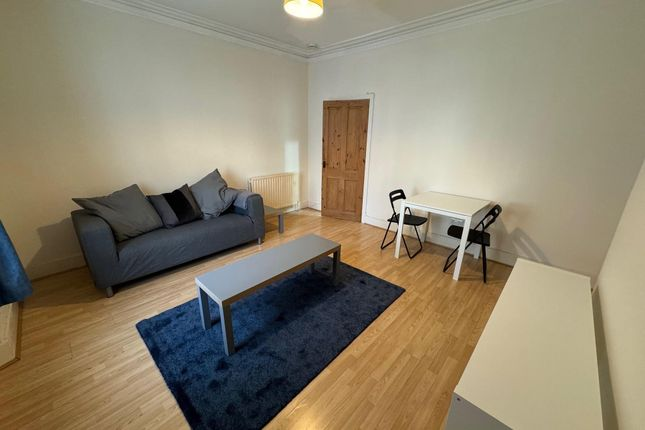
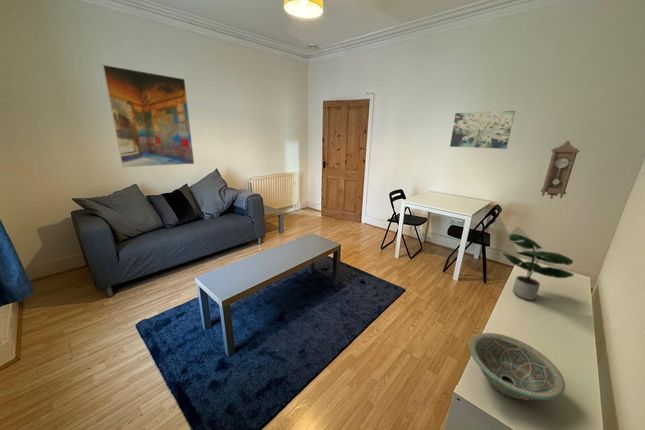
+ decorative bowl (509, 372)
+ wall art (479, 130)
+ potted plant (533, 269)
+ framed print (154, 121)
+ pendulum clock (559, 170)
